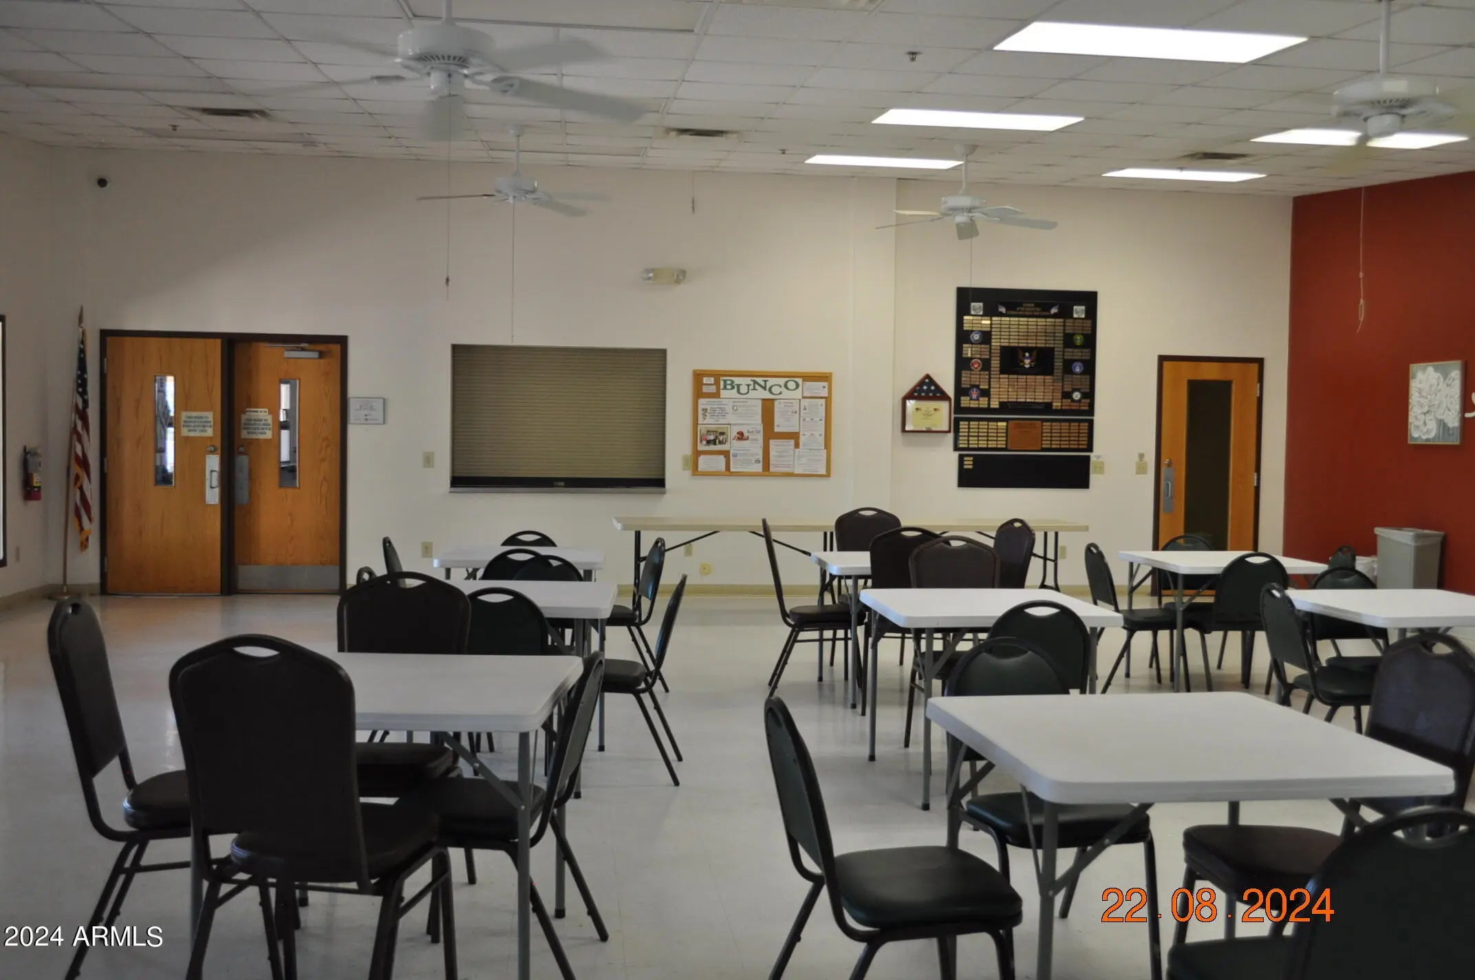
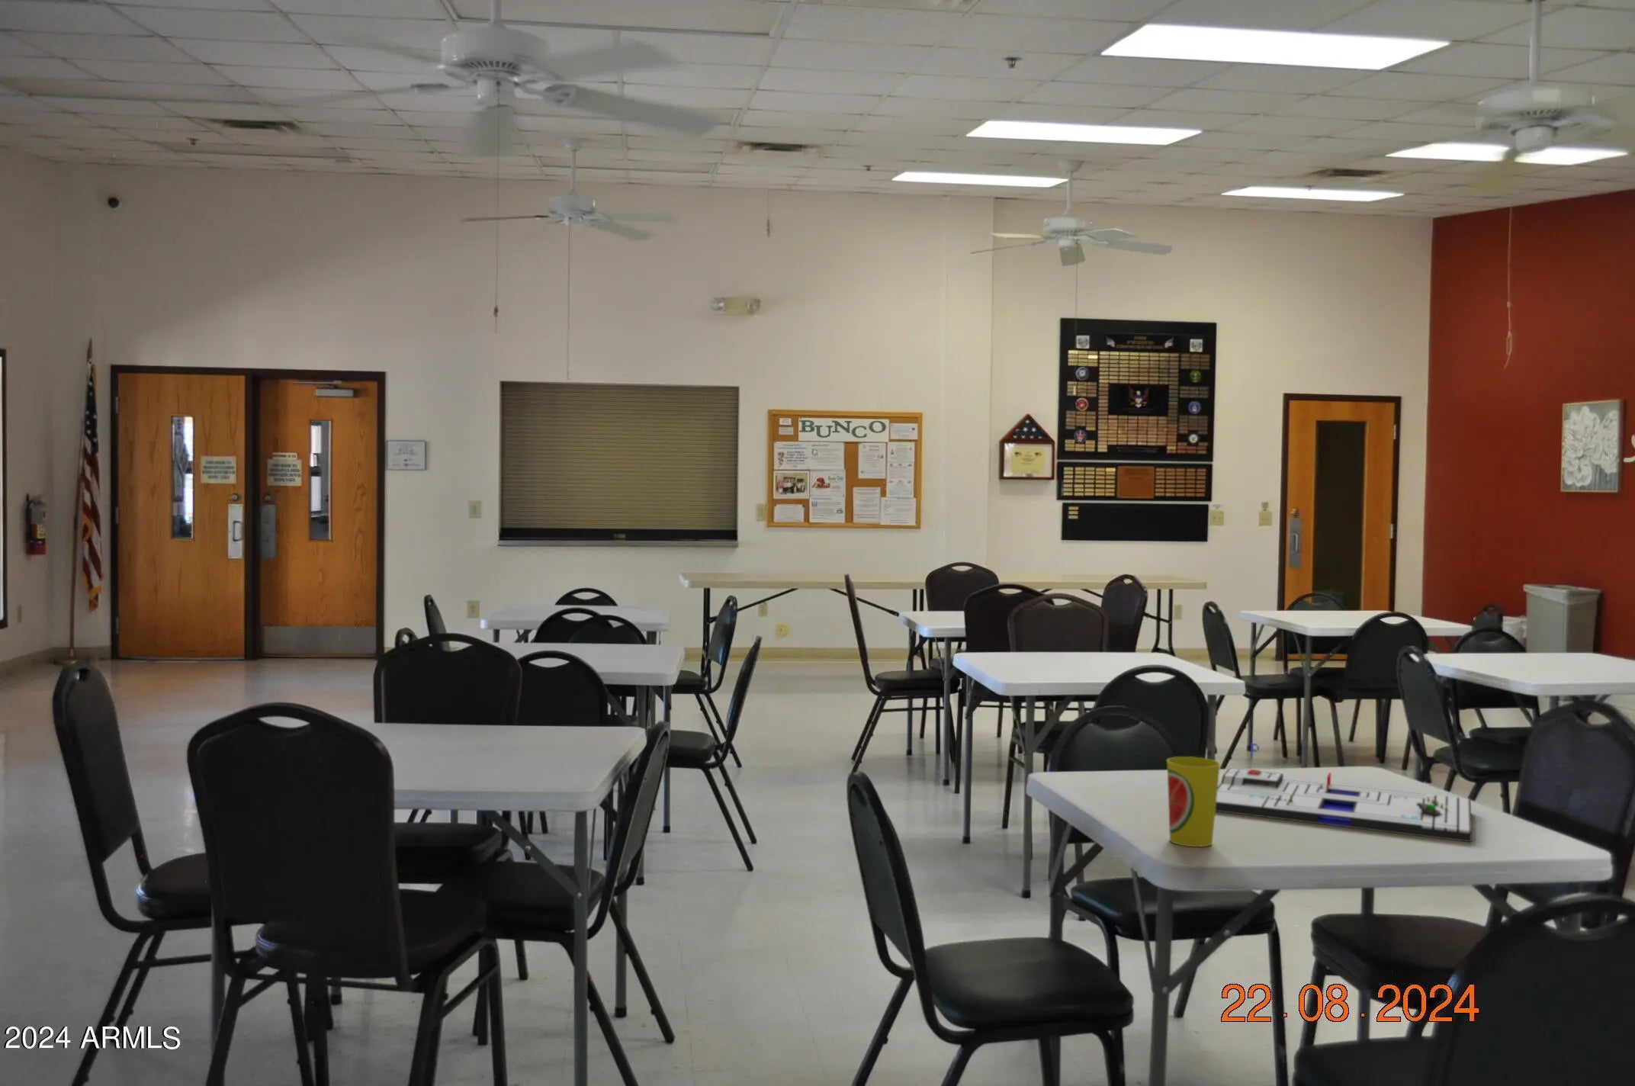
+ board game (1340, 785)
+ cup (1191, 801)
